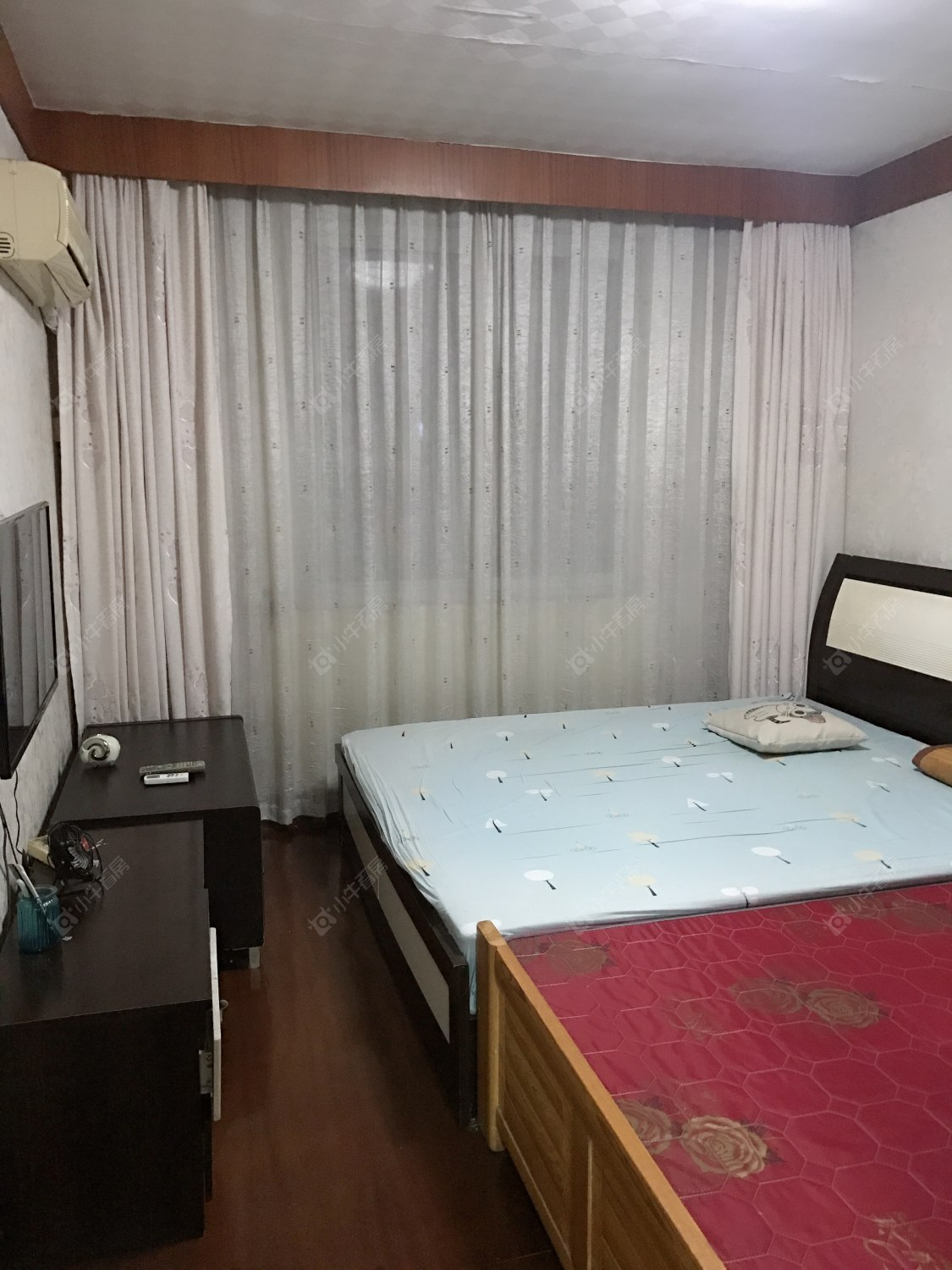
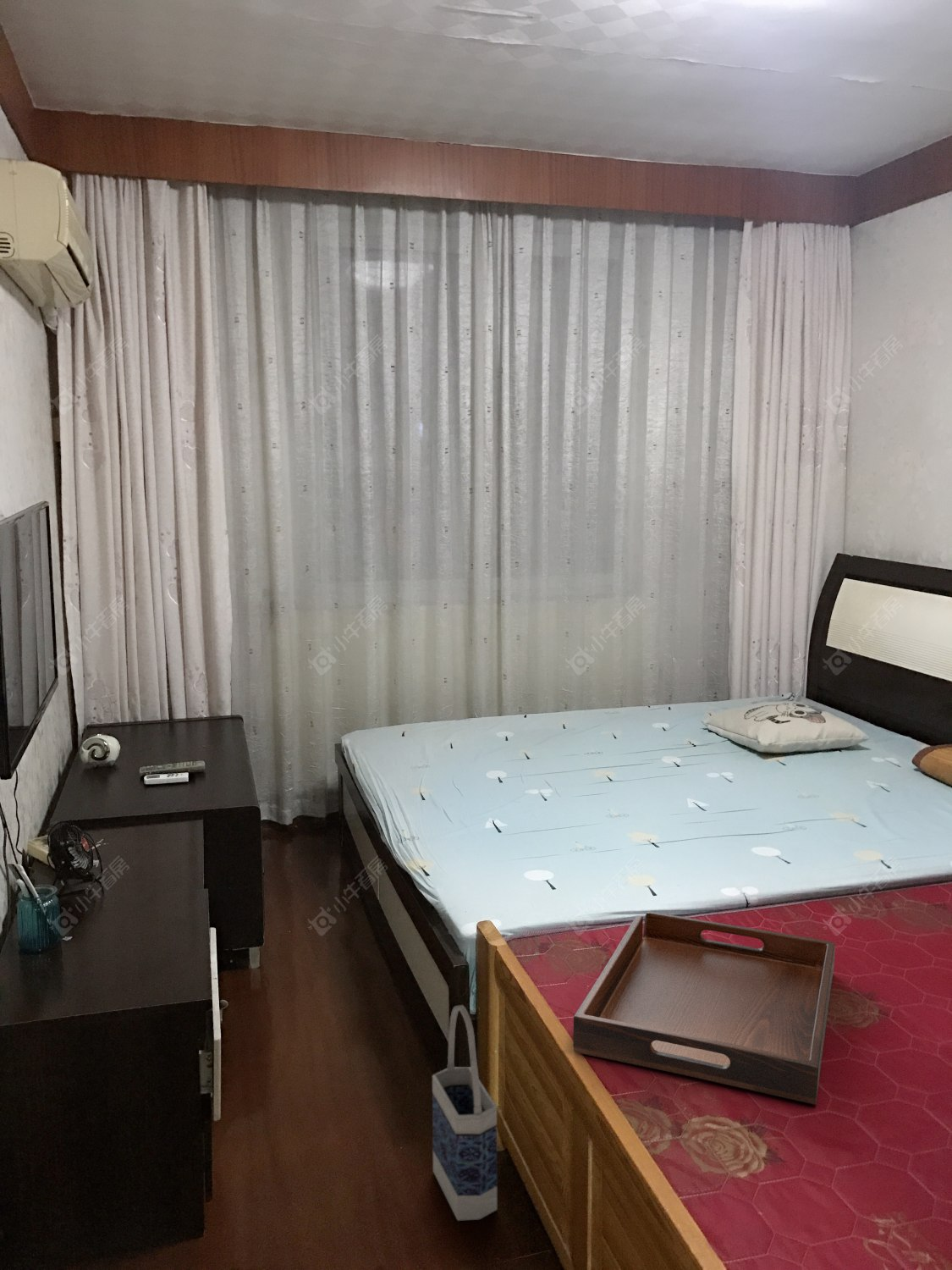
+ serving tray (714, 991)
+ bag (464, 1101)
